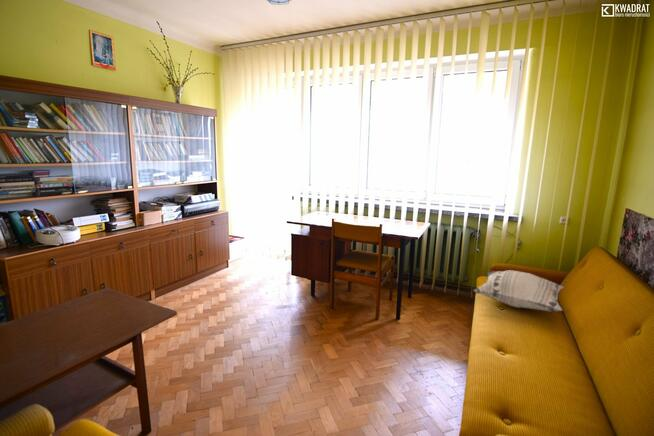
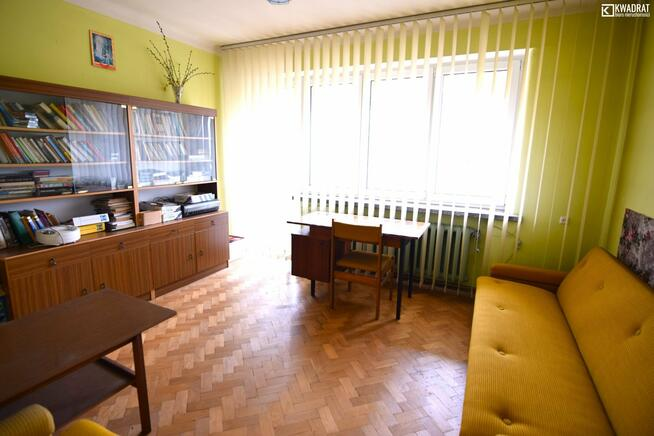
- decorative pillow (519, 288)
